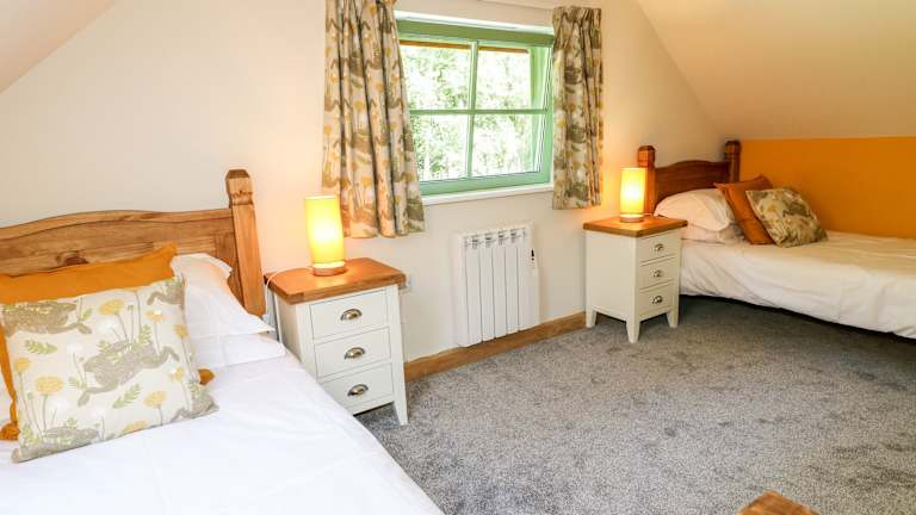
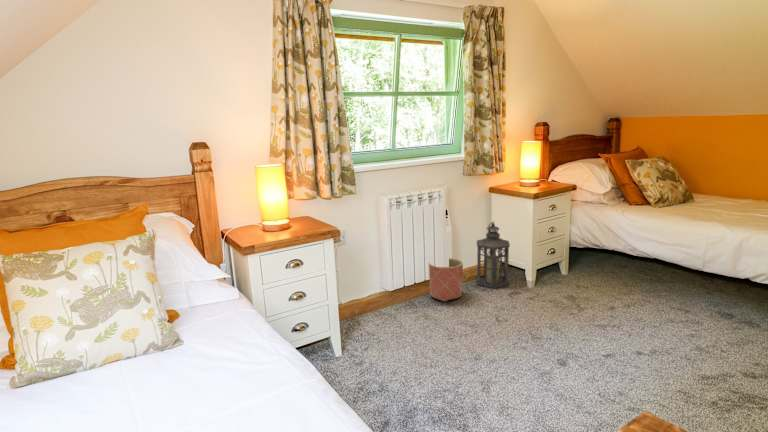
+ planter (445, 279)
+ lantern (492, 252)
